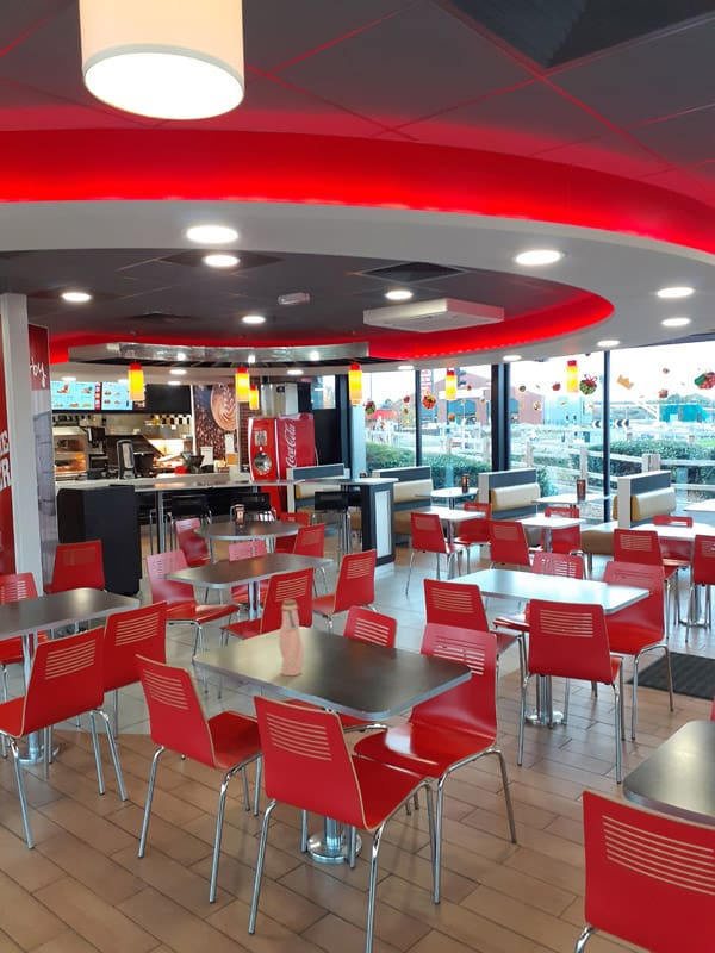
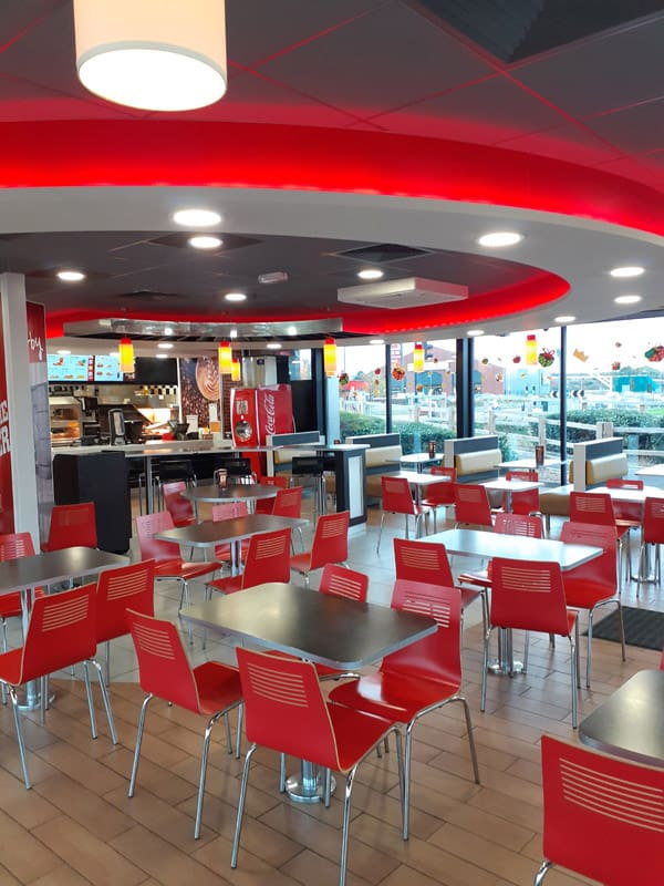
- water bottle (291, 637)
